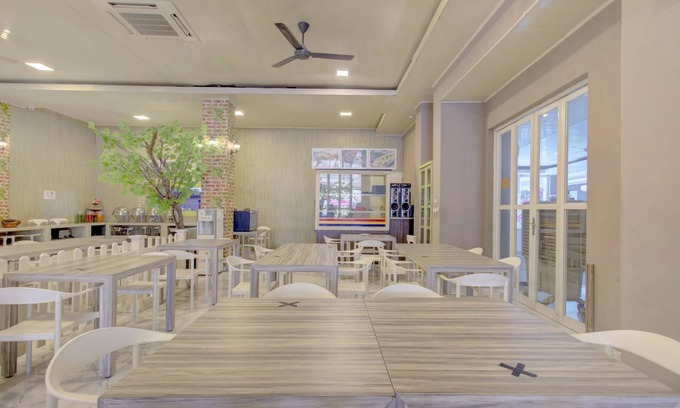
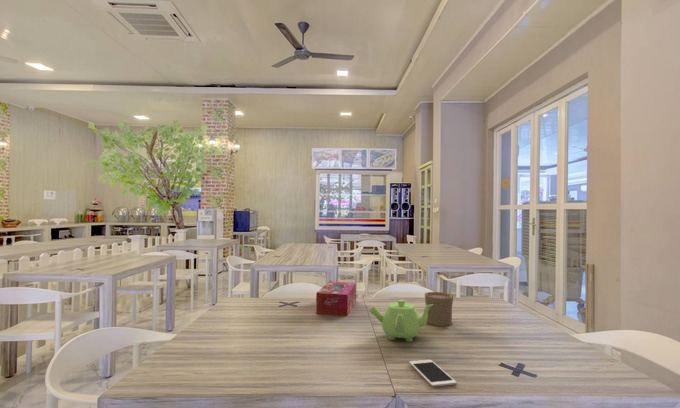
+ tissue box (337, 297)
+ teapot (400, 318)
+ cell phone (431, 372)
+ cup (438, 308)
